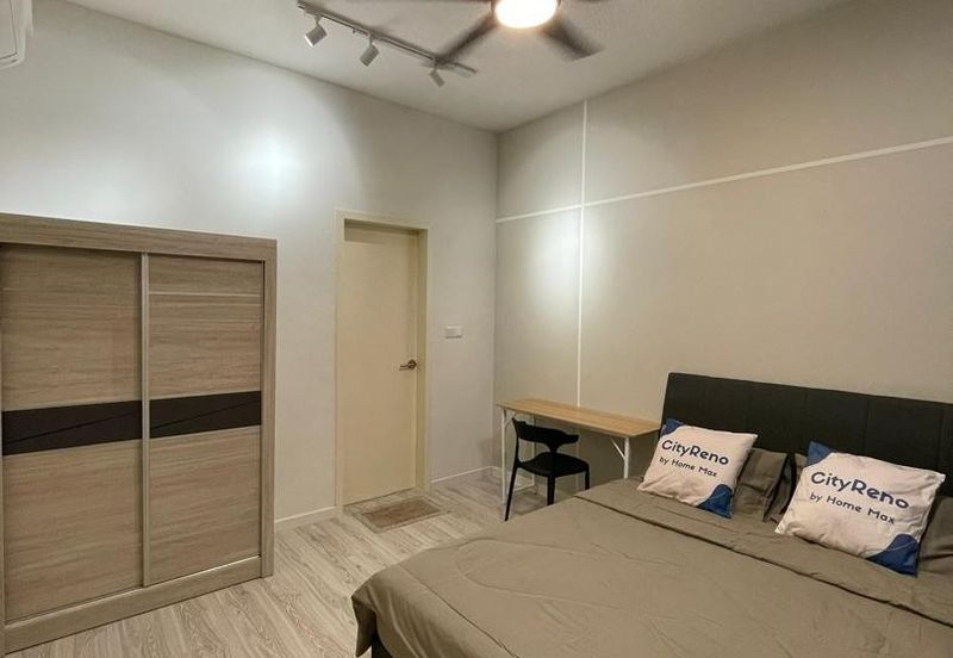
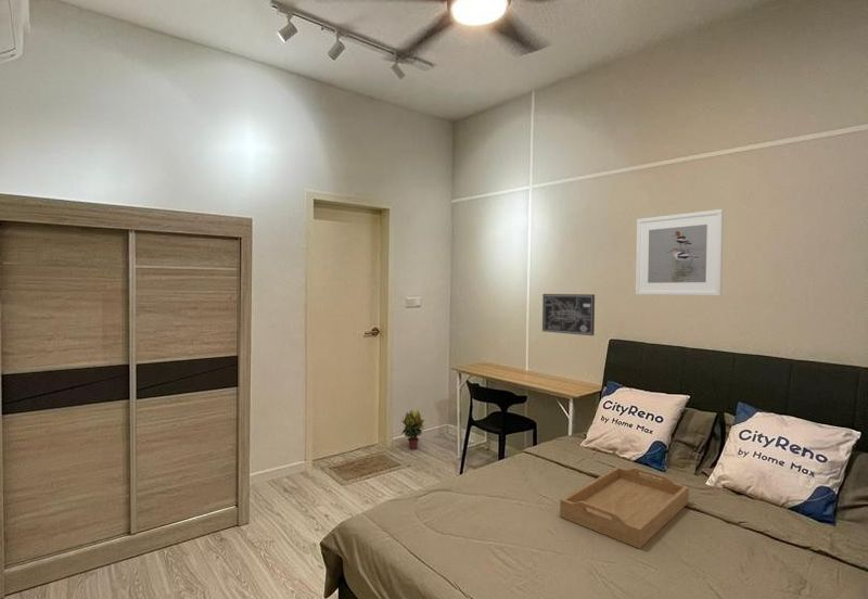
+ potted plant (413, 429)
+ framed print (676, 255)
+ serving tray (626, 498)
+ wall art (566, 314)
